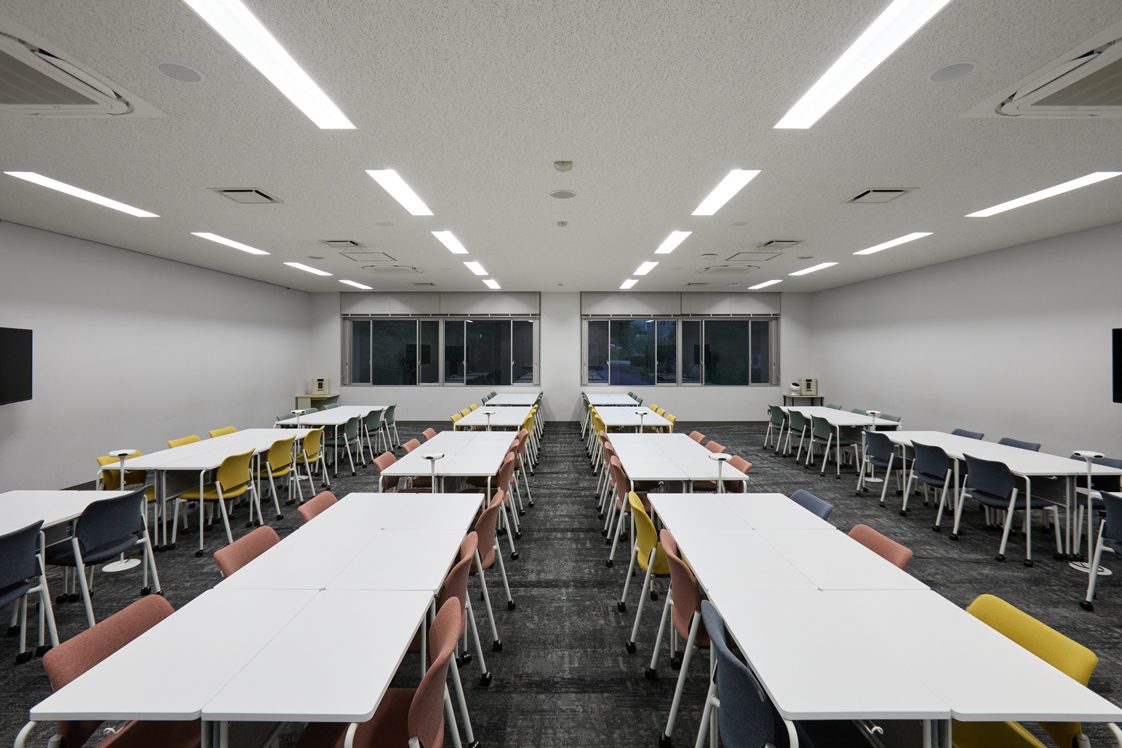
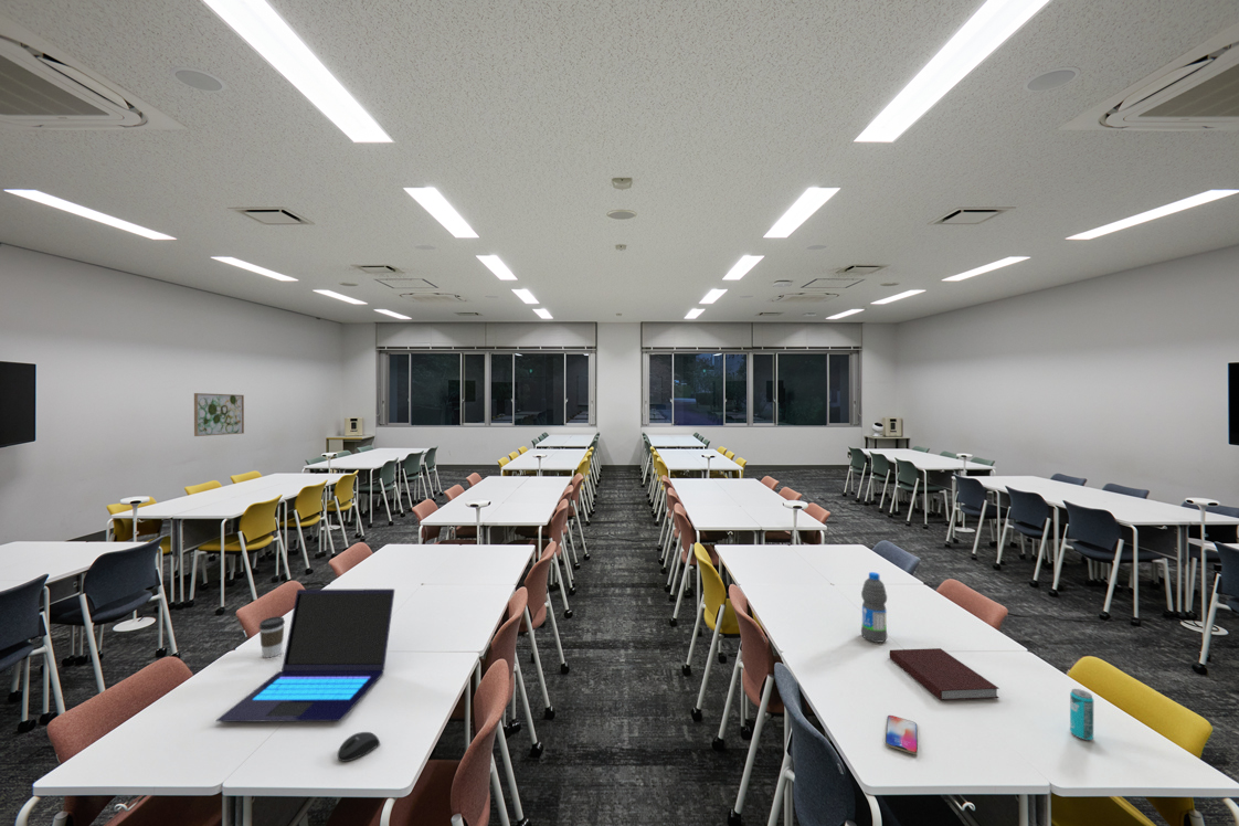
+ laptop (316, 648)
+ coffee cup (272, 636)
+ water bottle (873, 605)
+ beverage can (1081, 713)
+ smartphone (901, 733)
+ mouse (359, 743)
+ notebook (940, 671)
+ wall art (221, 414)
